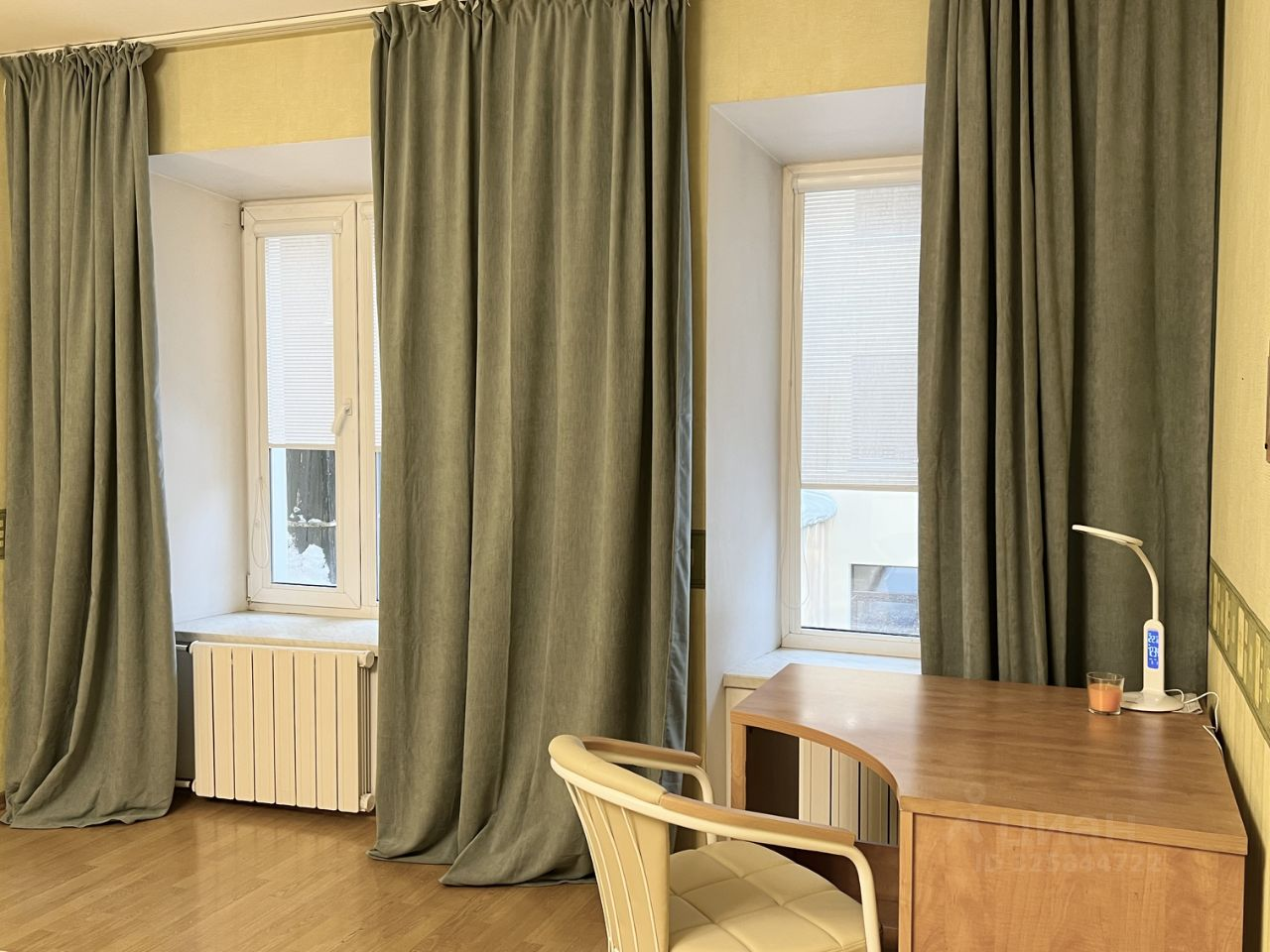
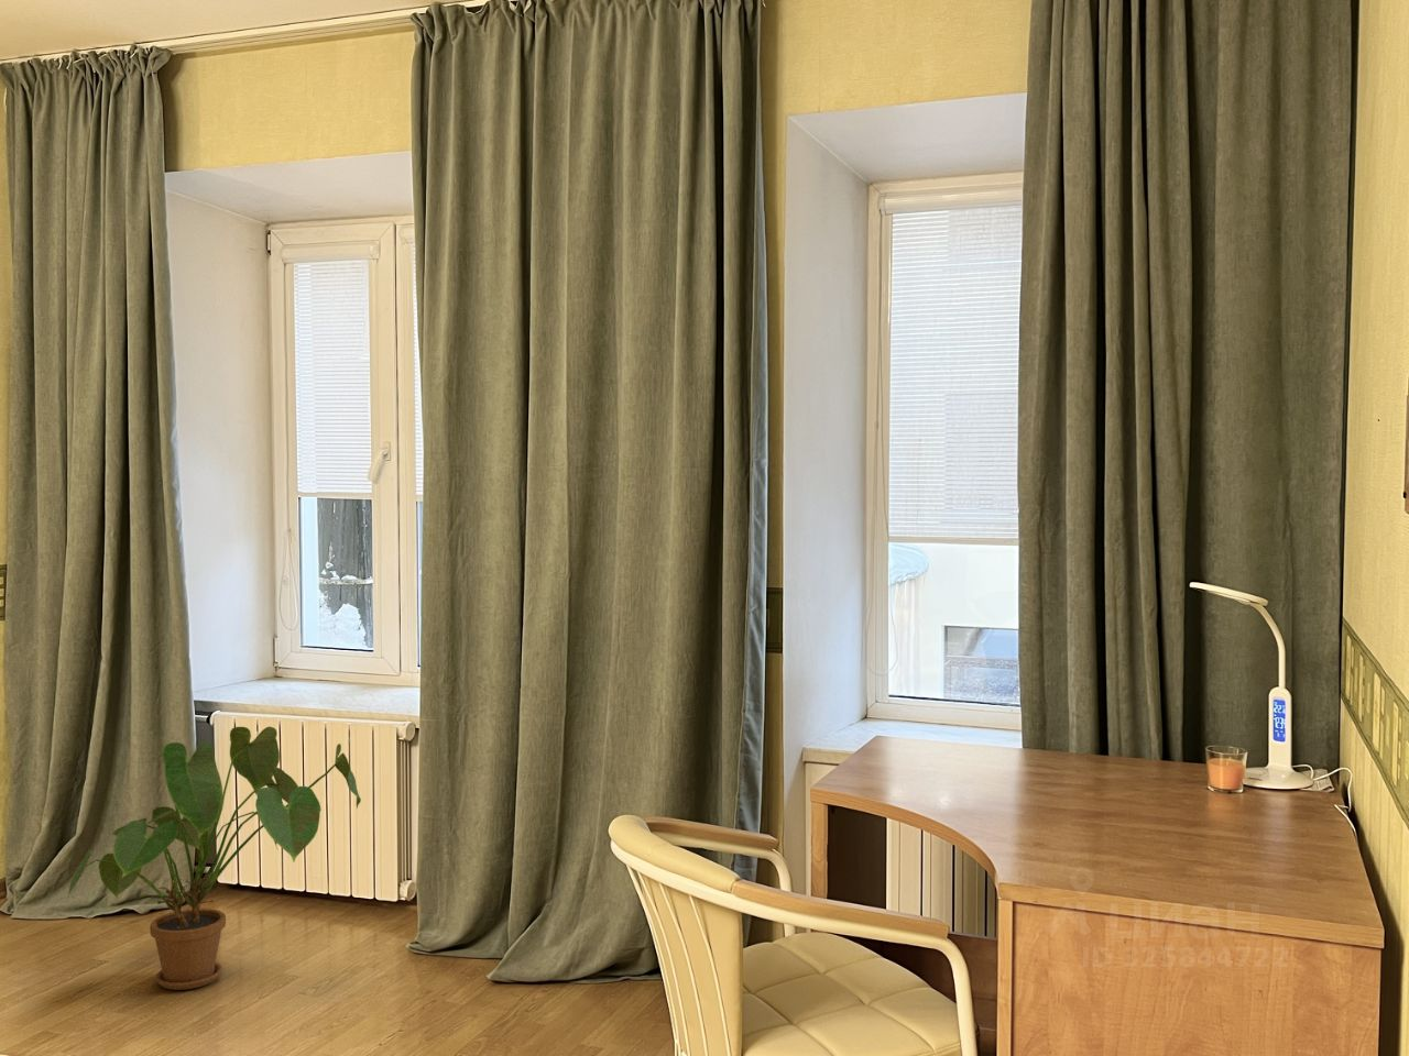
+ house plant (224, 853)
